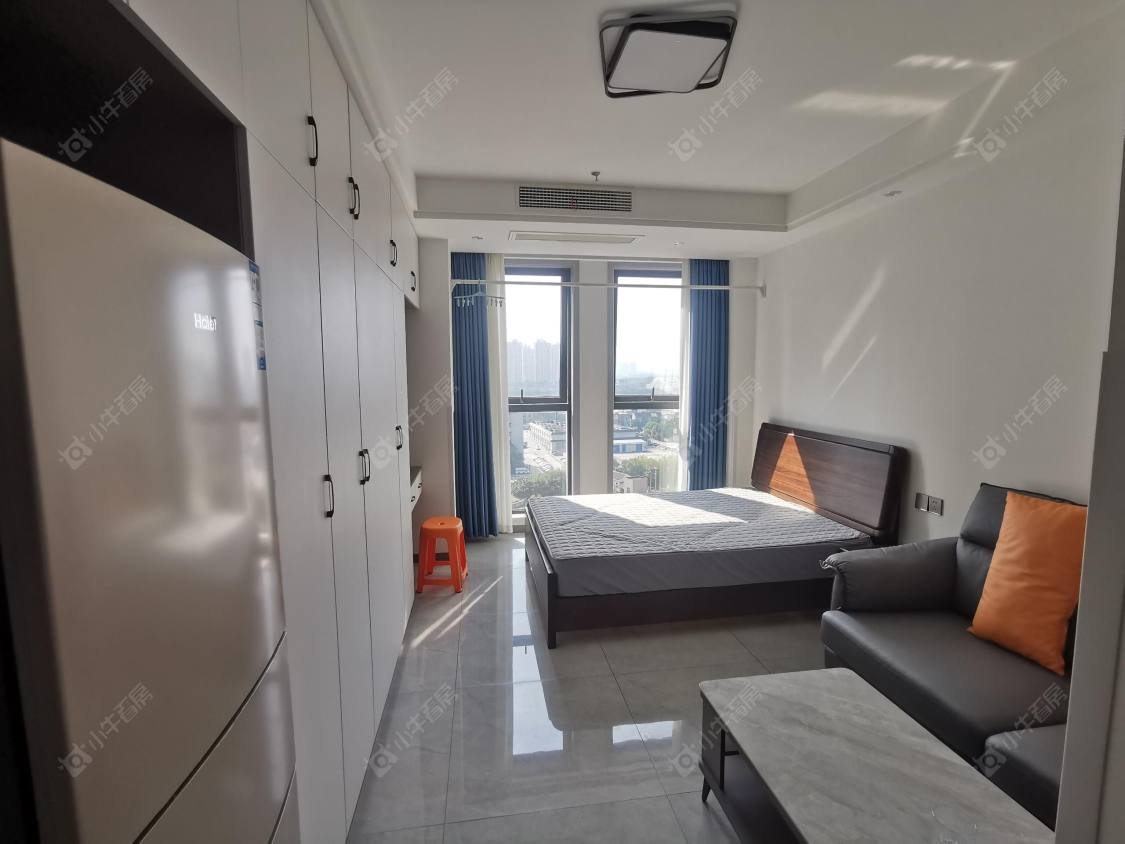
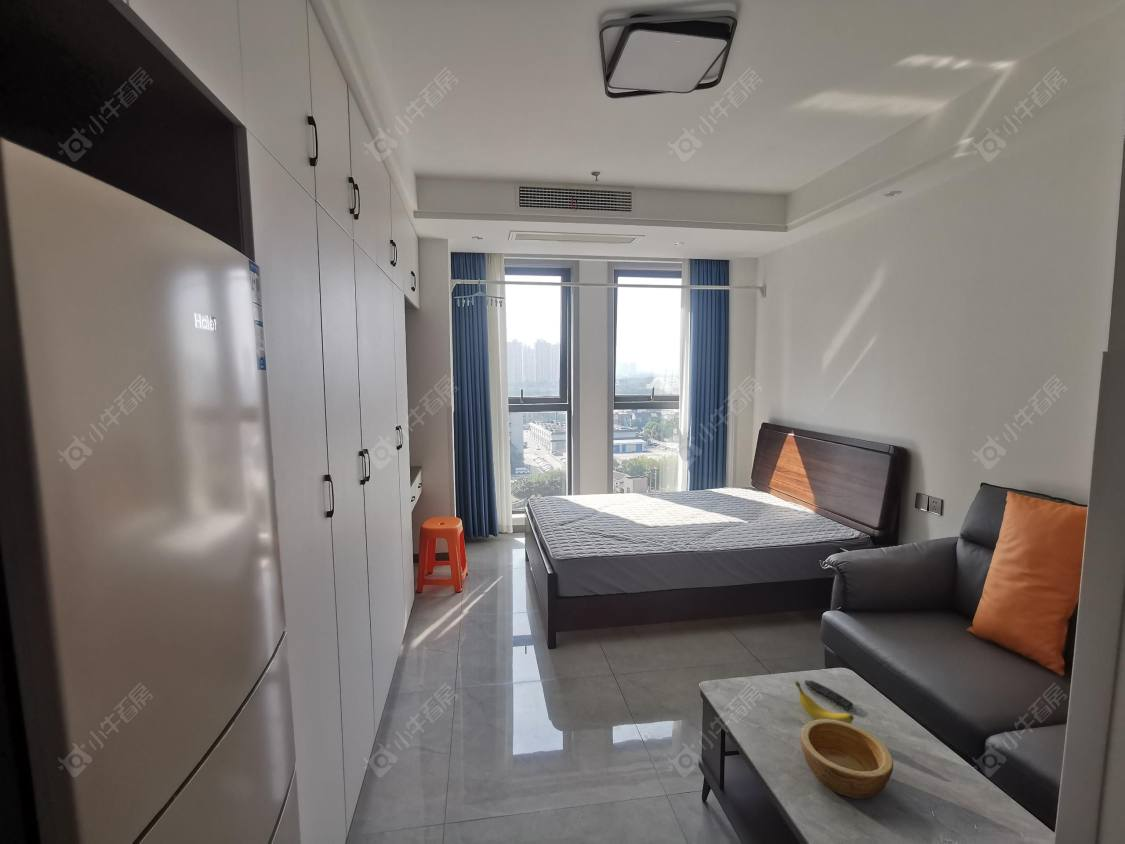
+ bowl (844, 761)
+ banana (823, 708)
+ remote control (826, 693)
